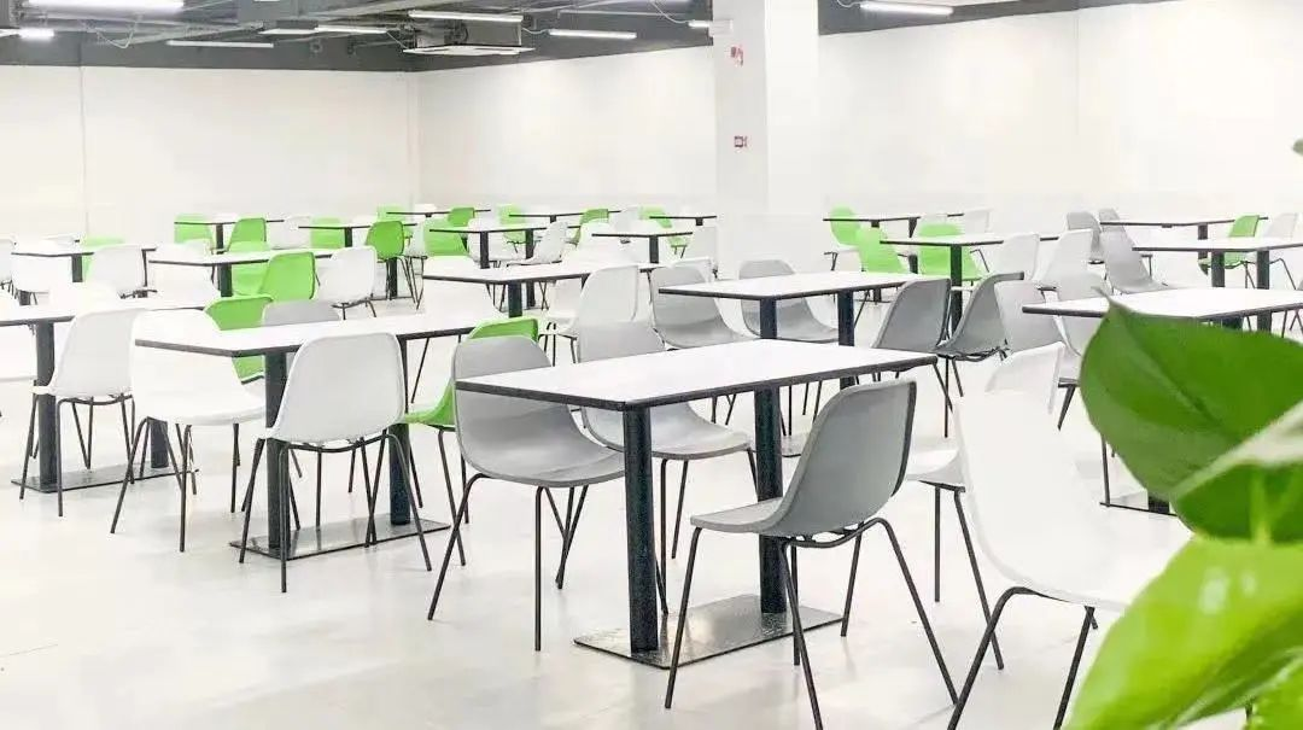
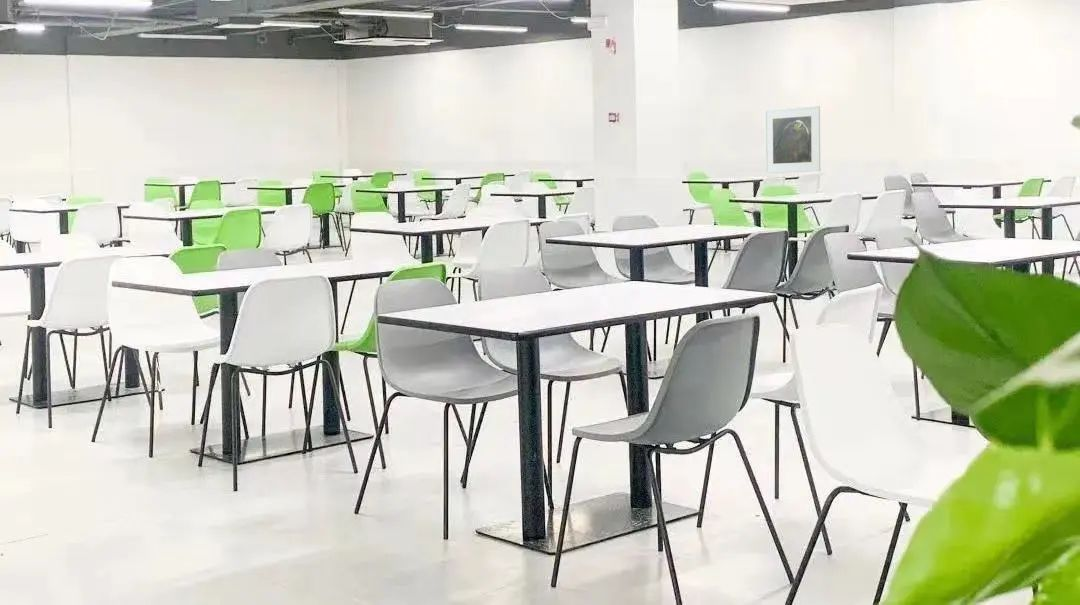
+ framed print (792, 140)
